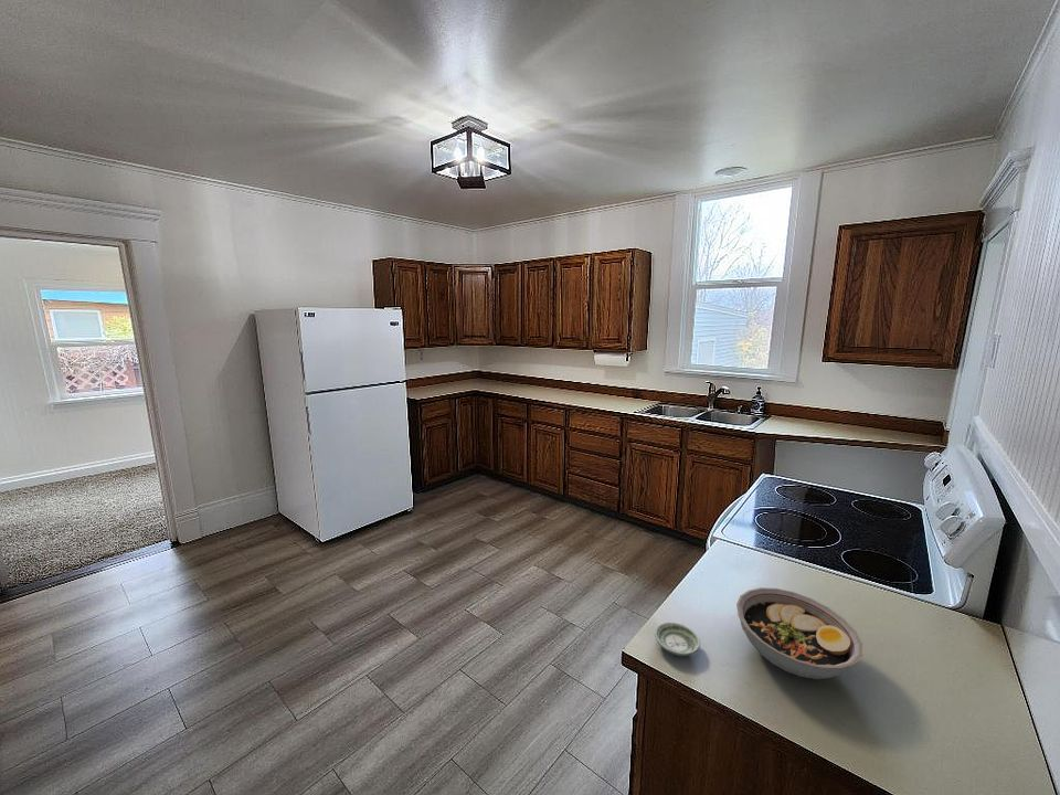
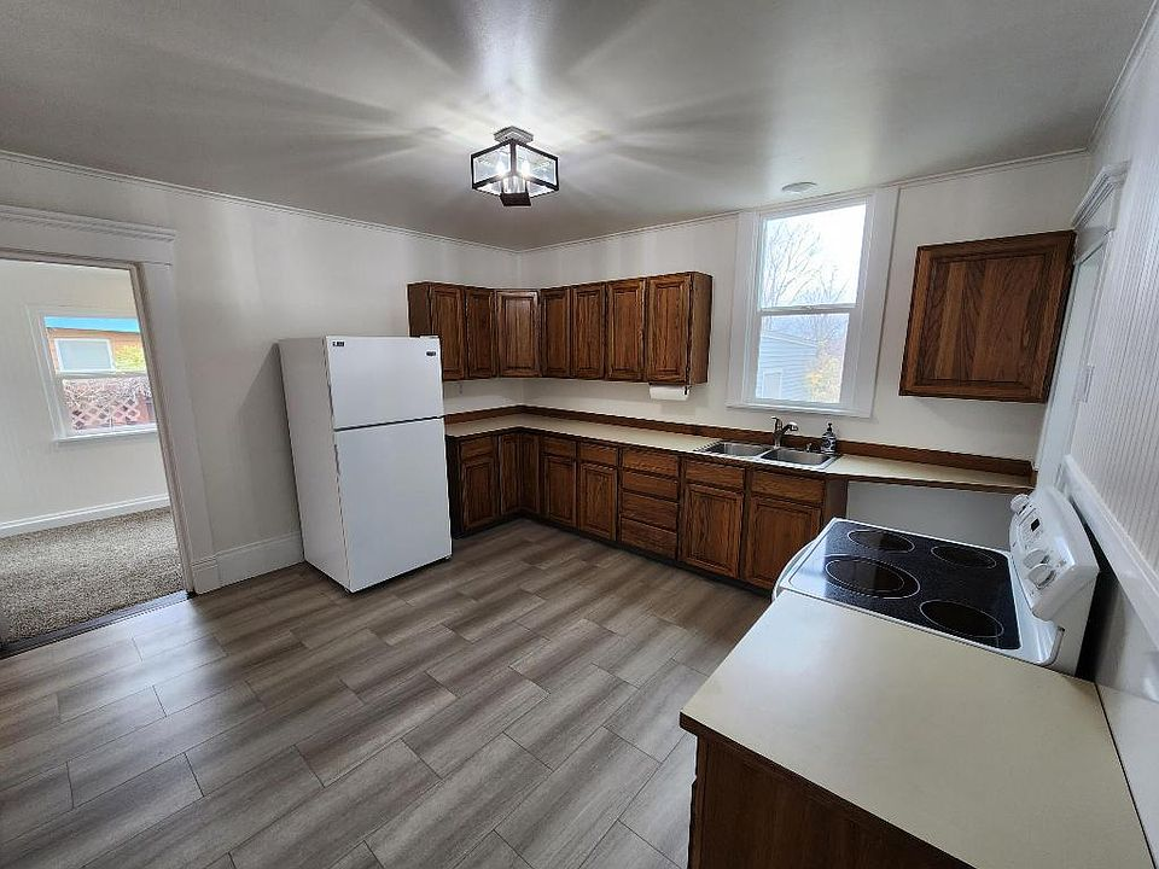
- bowl (793, 637)
- saucer (676, 640)
